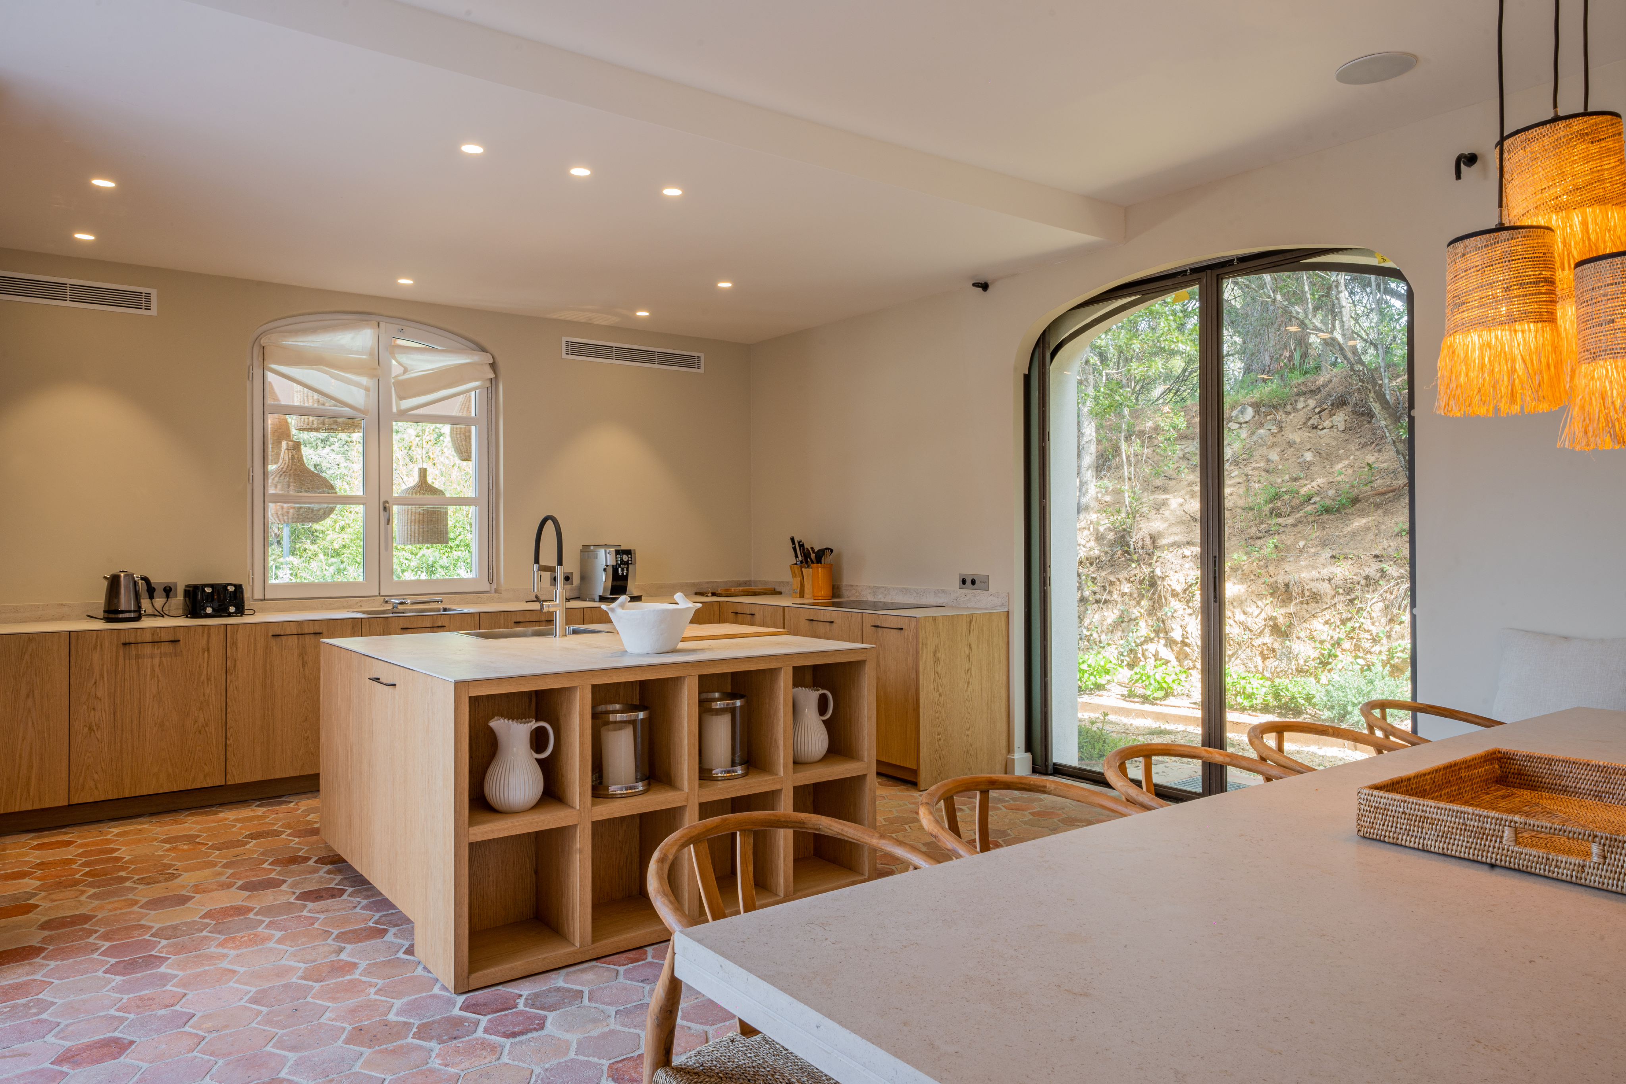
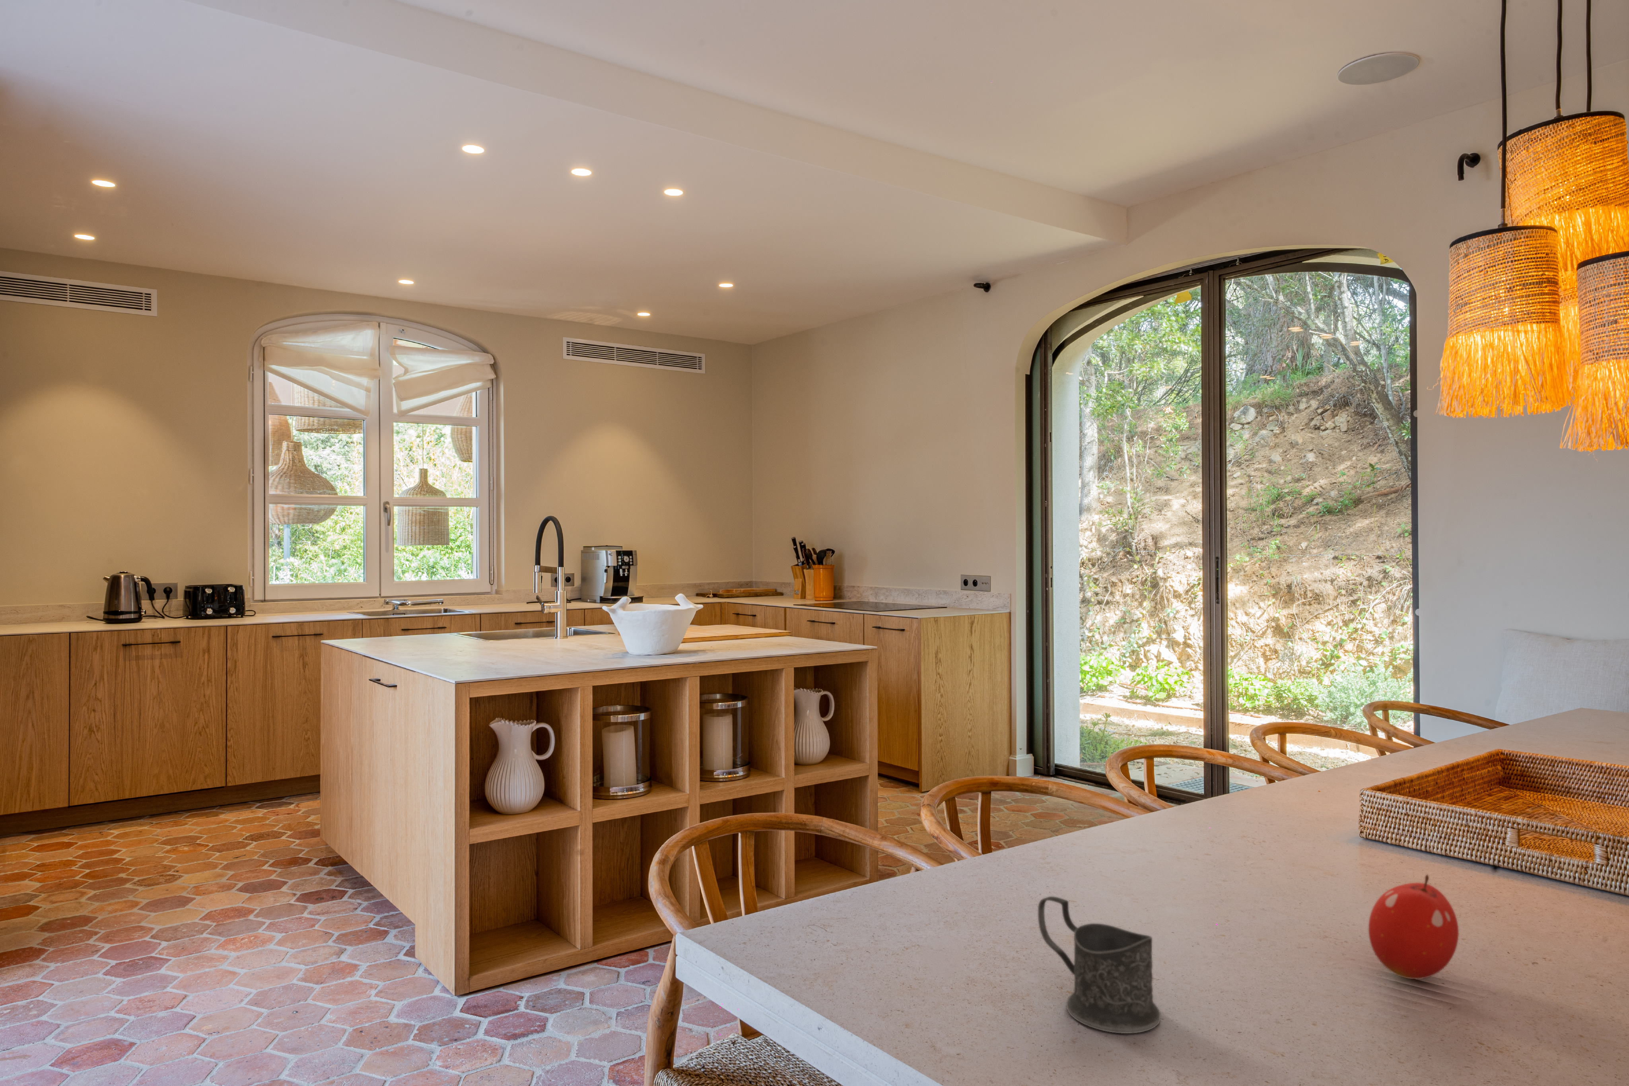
+ mug (1093, 956)
+ fruit (1413, 922)
